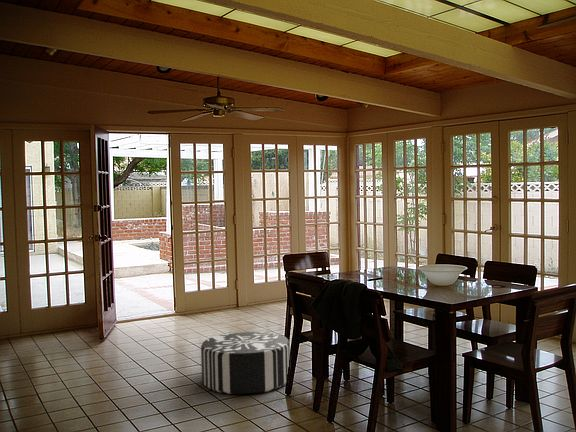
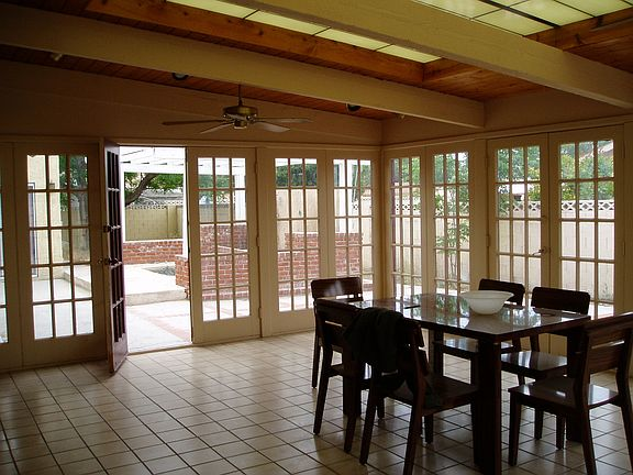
- pouf (246, 361)
